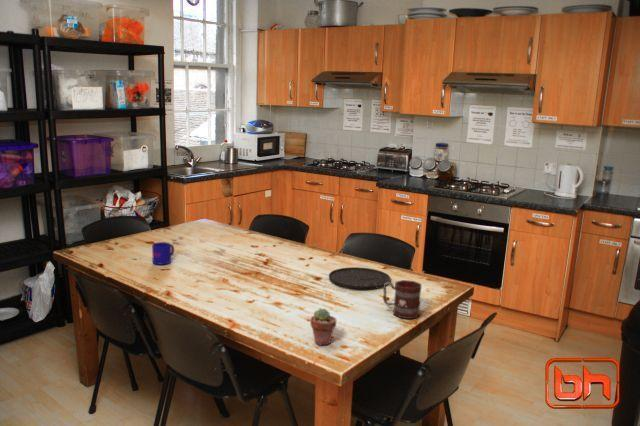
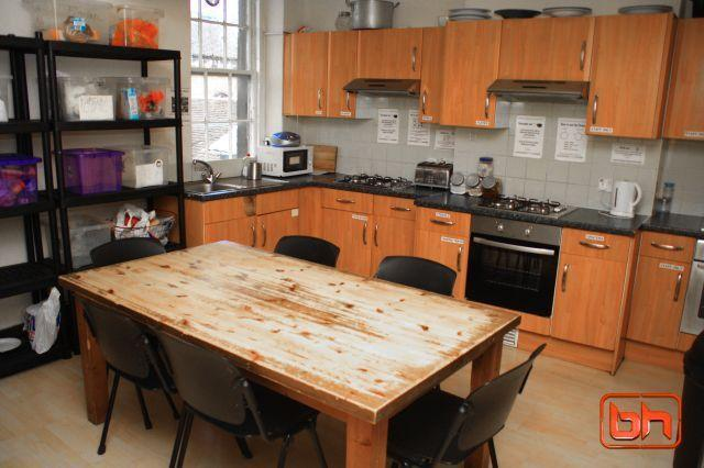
- mug (164, 252)
- mug (401, 297)
- potted succulent (323, 325)
- plate (359, 277)
